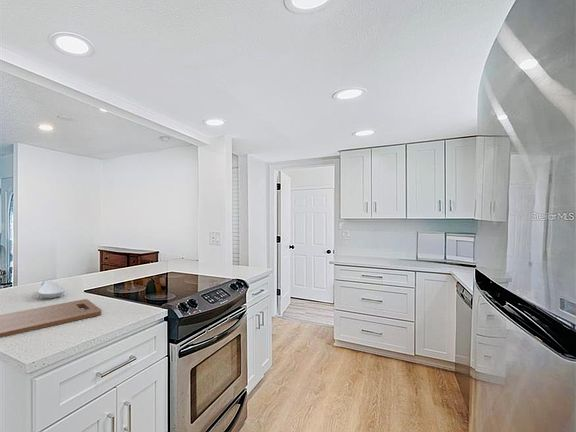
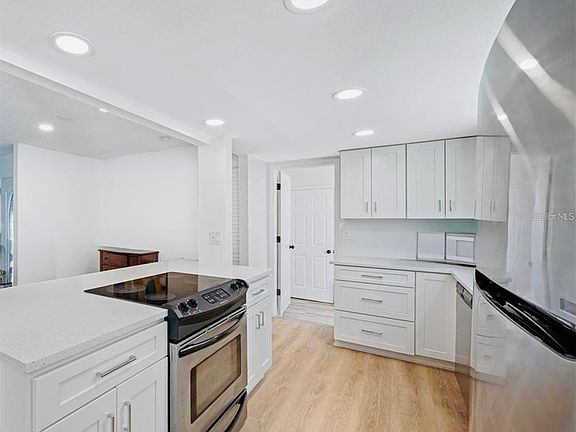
- spoon rest (49, 288)
- cutting board (42, 316)
